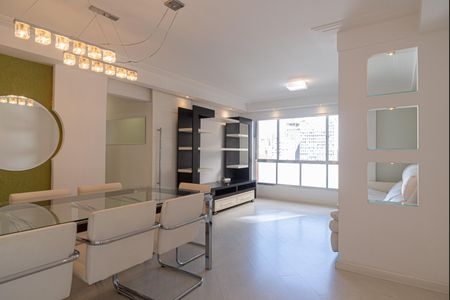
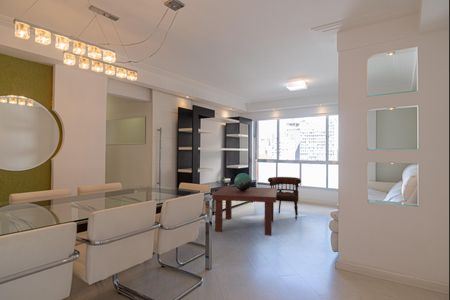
+ armchair (285, 197)
+ coffee table (246, 200)
+ decorative globe (243, 181)
